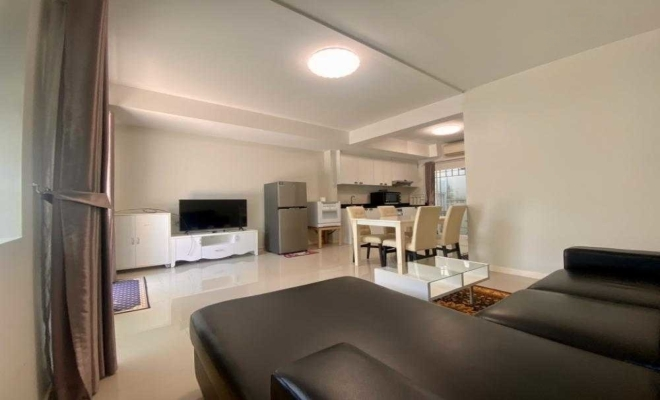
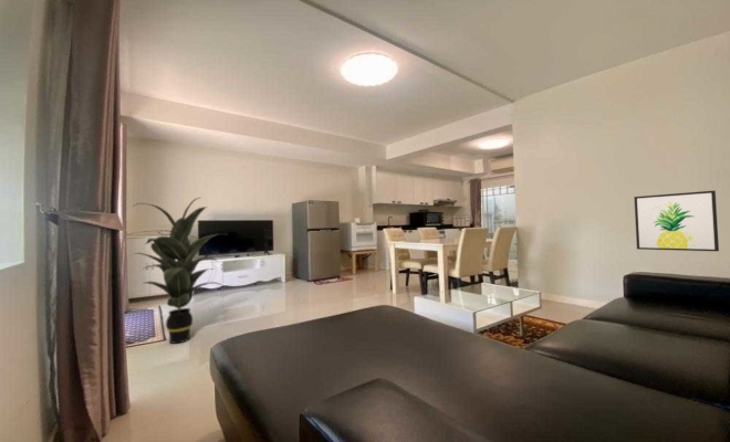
+ indoor plant (185, 267)
+ wall art (672, 221)
